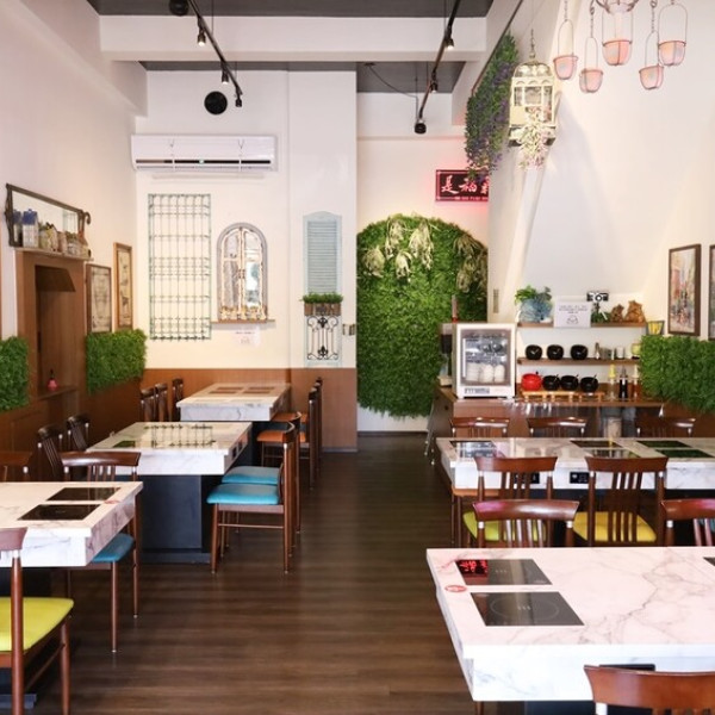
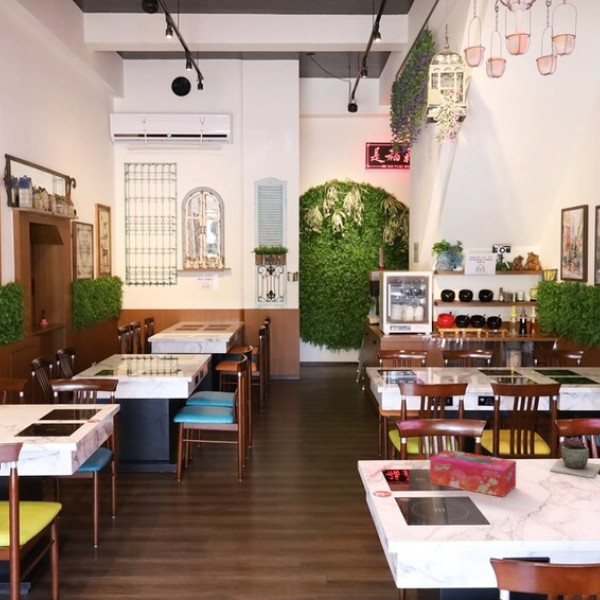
+ tissue box (472, 472)
+ succulent plant (576, 452)
